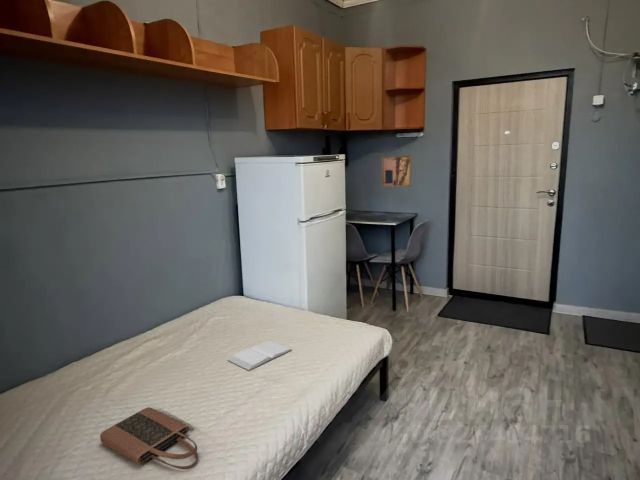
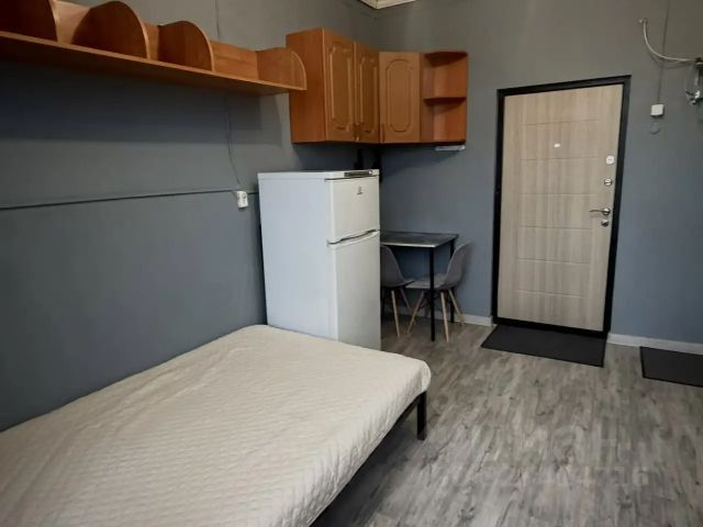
- wall art (396, 171)
- book (260, 353)
- tote bag (156, 438)
